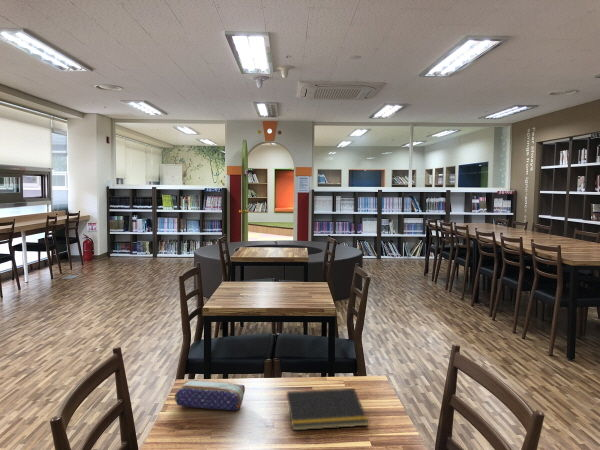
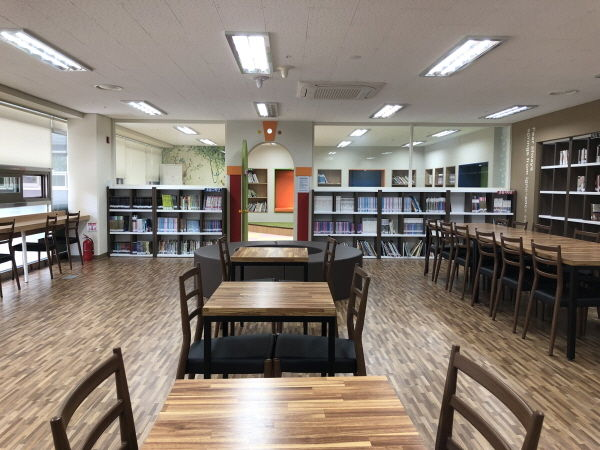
- pencil case (210, 394)
- notepad (325, 407)
